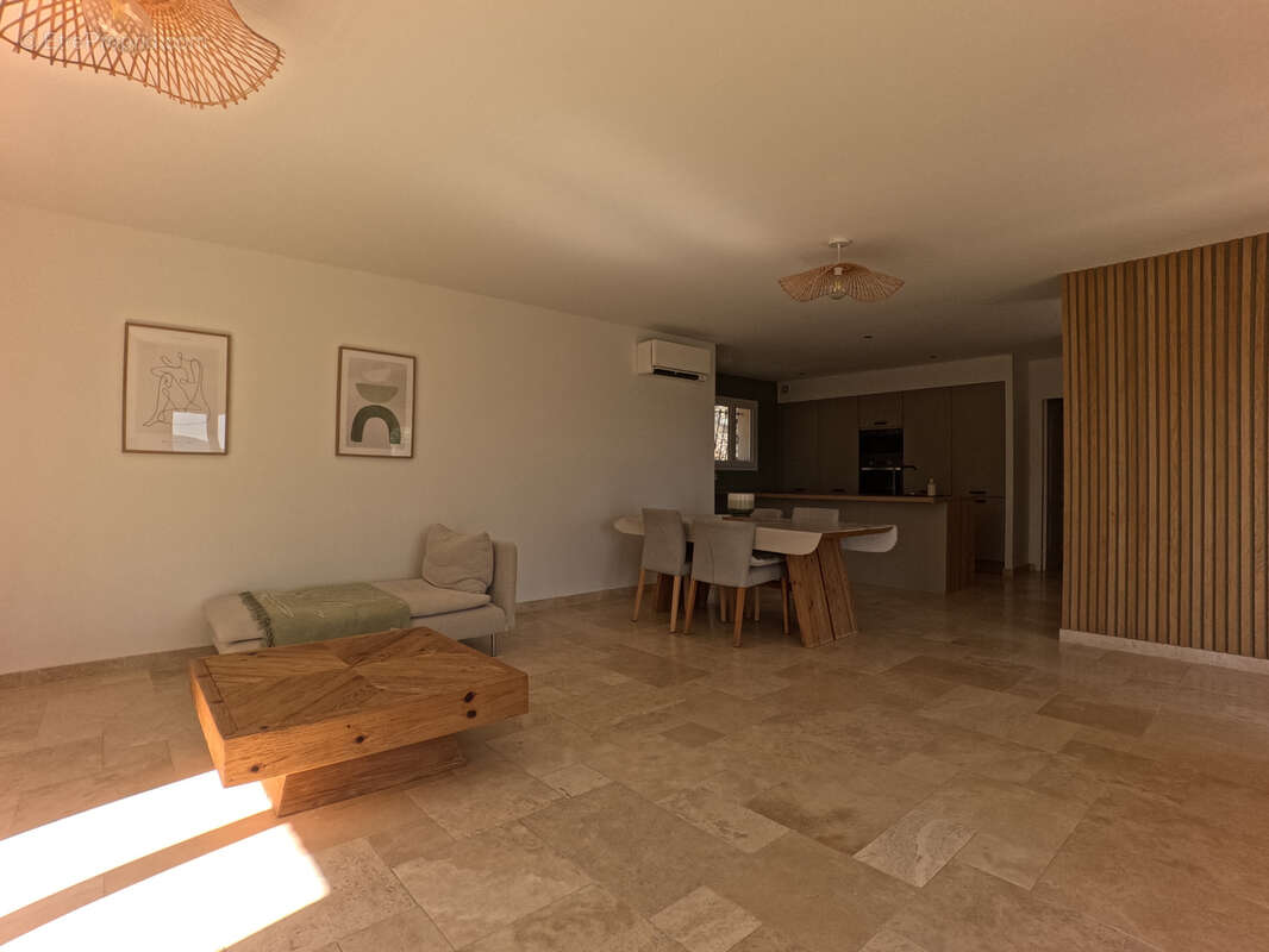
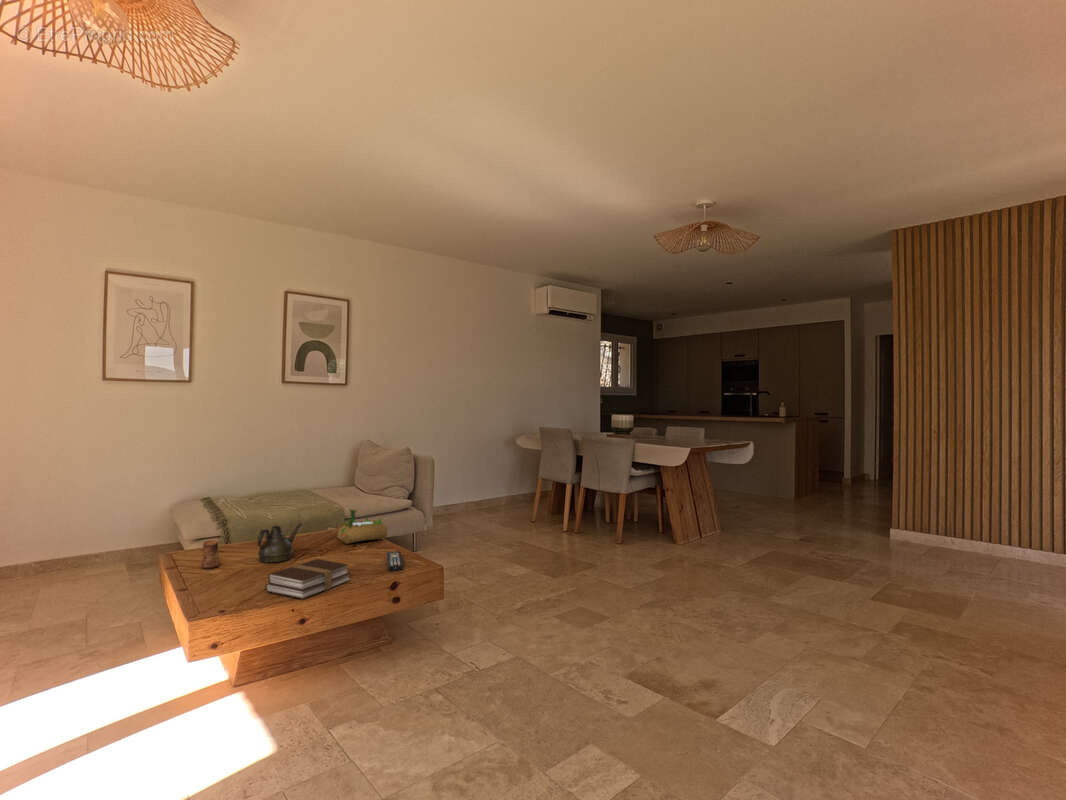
+ succulent planter (362, 522)
+ teapot (281, 541)
+ book (309, 577)
+ remote control (394, 559)
+ cup (210, 554)
